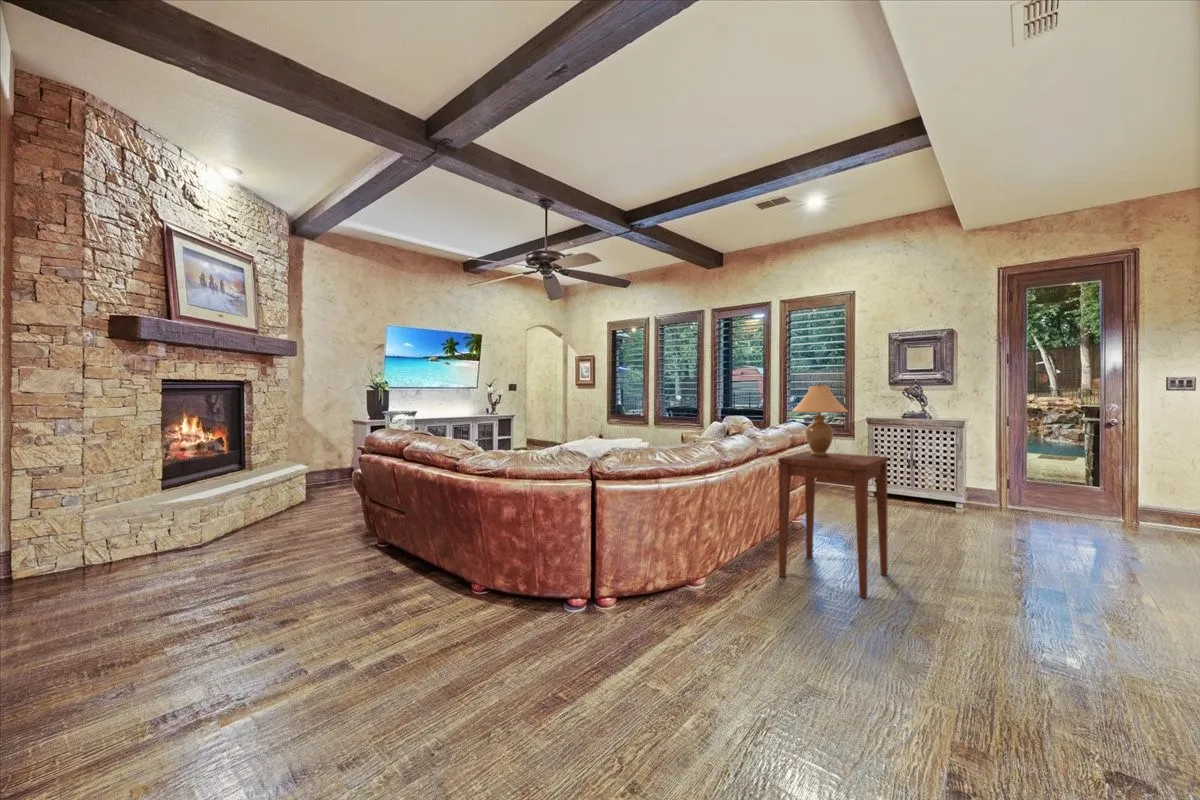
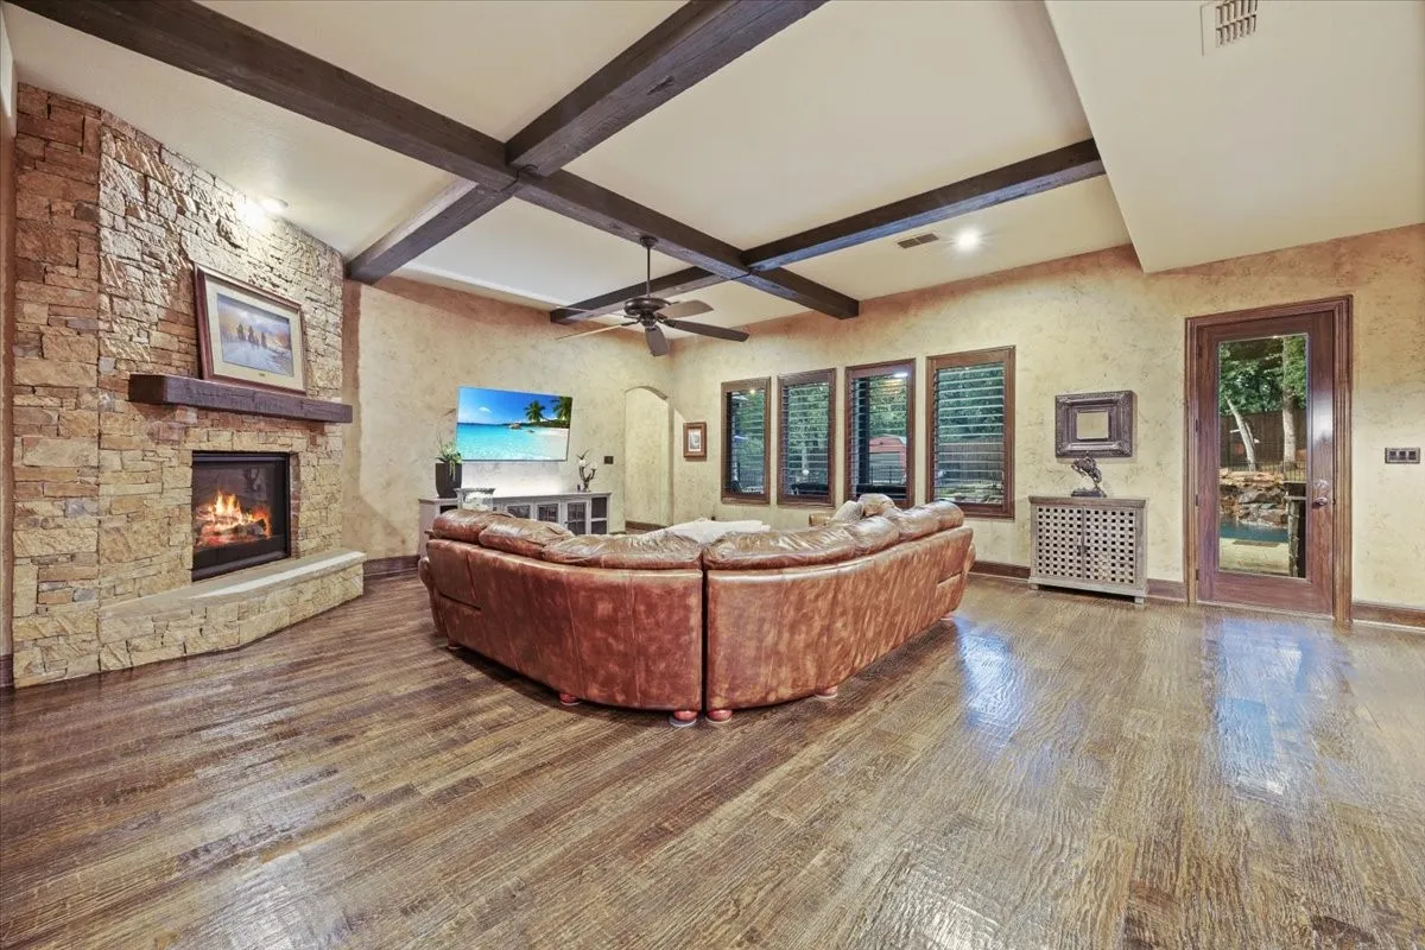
- side table (813, 516)
- table lamp (819, 418)
